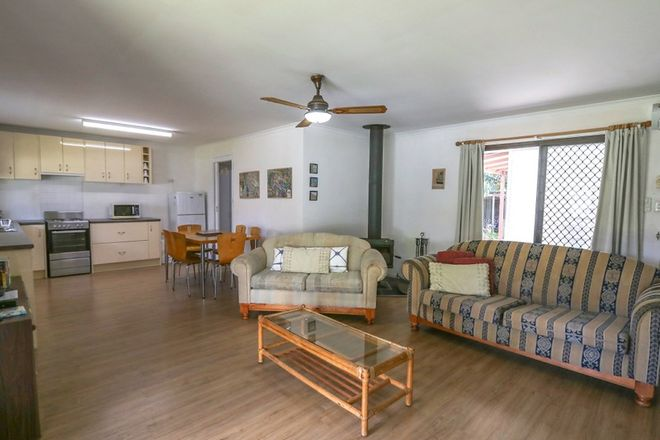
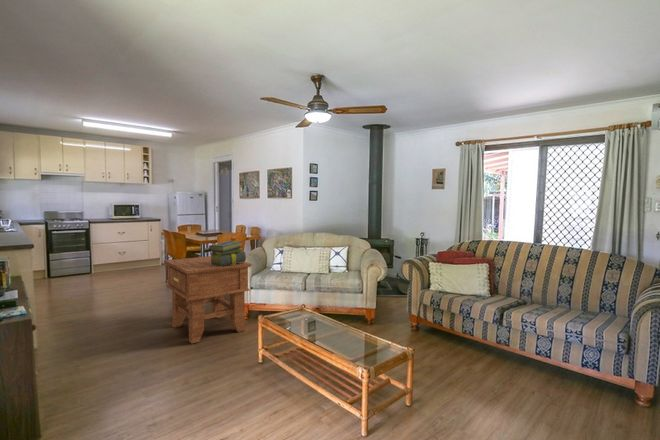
+ side table (207, 295)
+ stack of books (227, 252)
